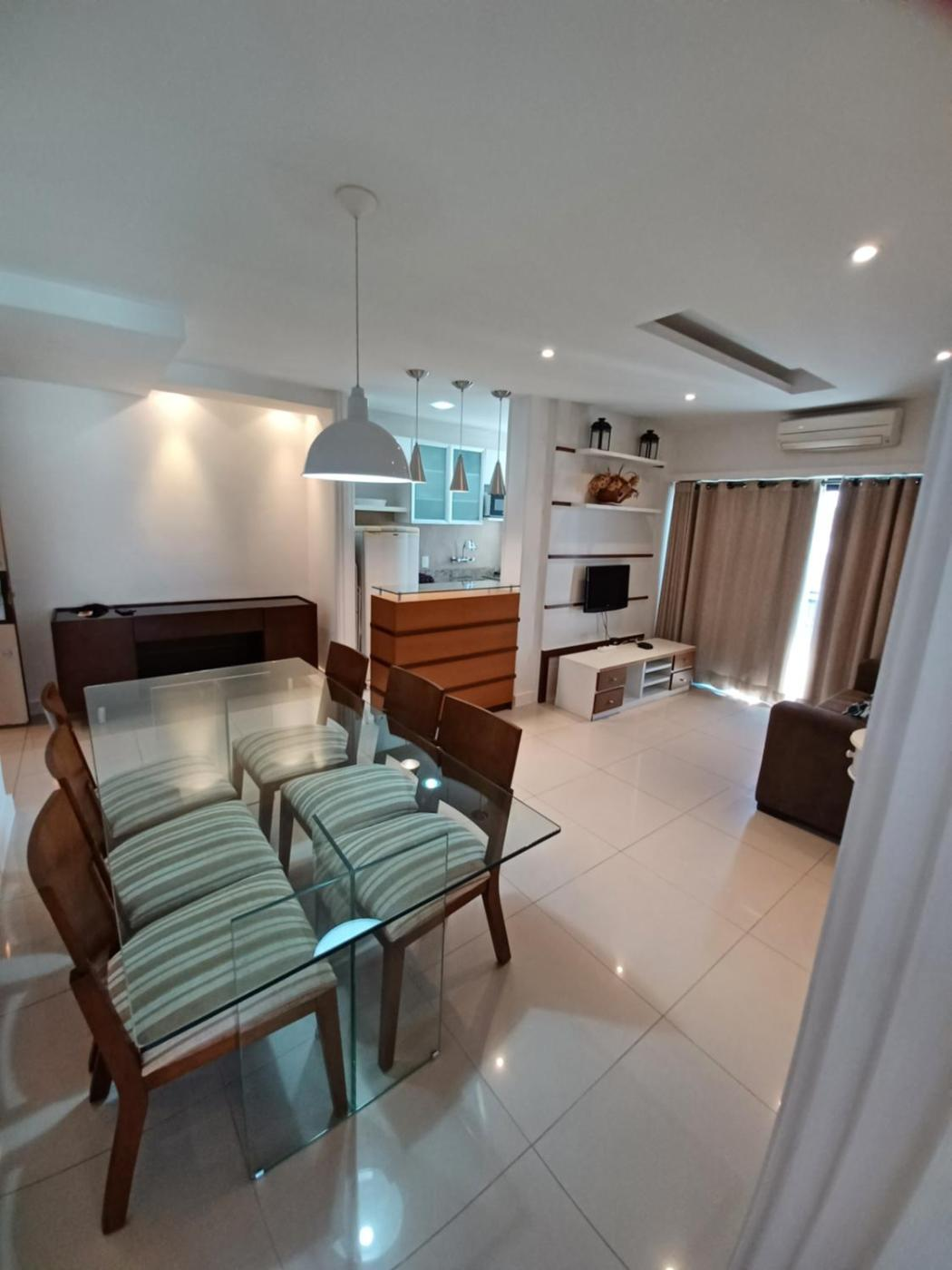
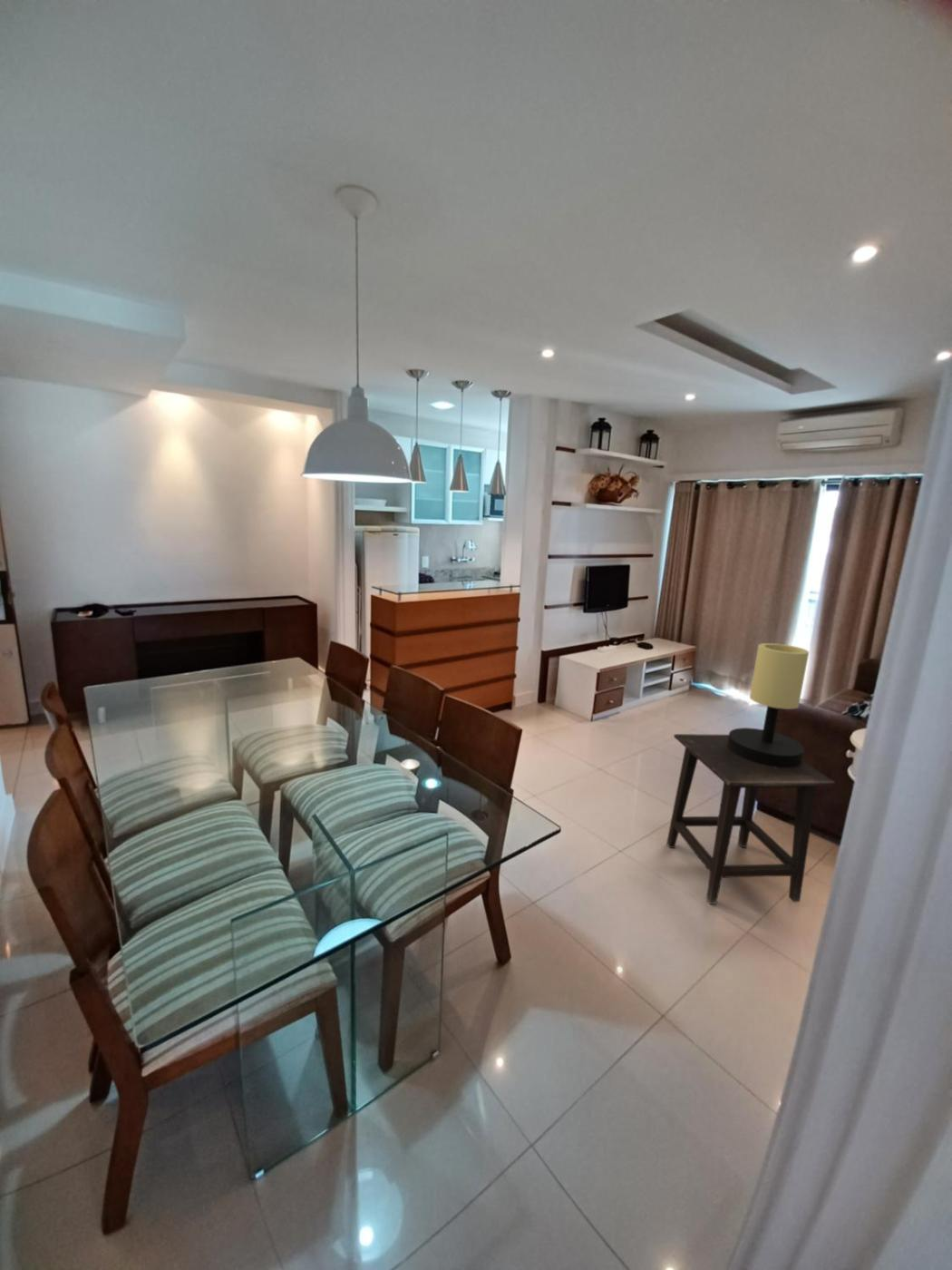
+ side table (737, 816)
+ table lamp (772, 700)
